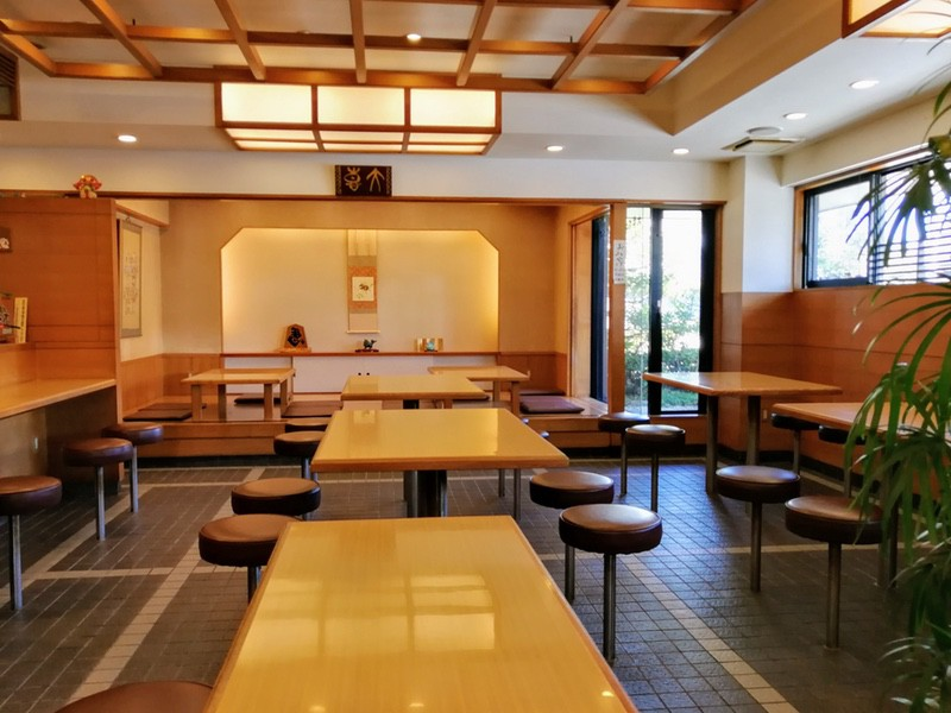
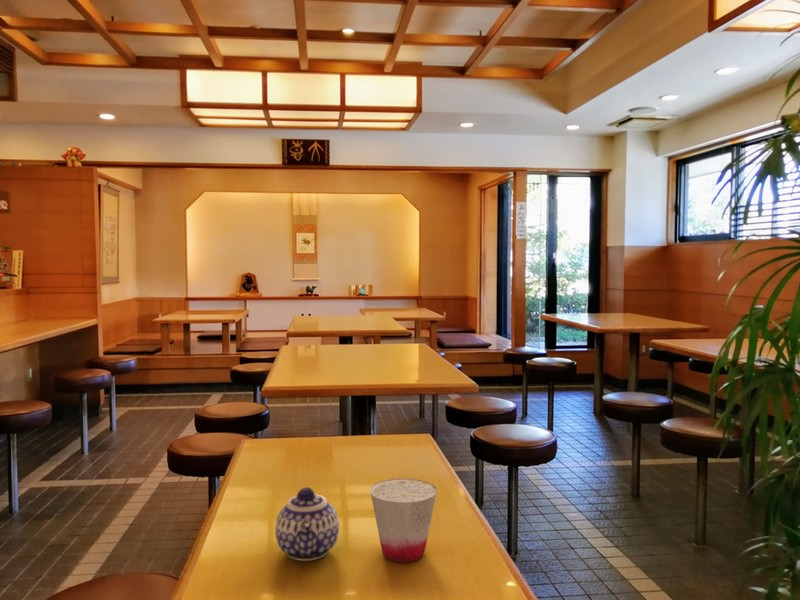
+ teapot (307, 520)
+ cup (403, 521)
